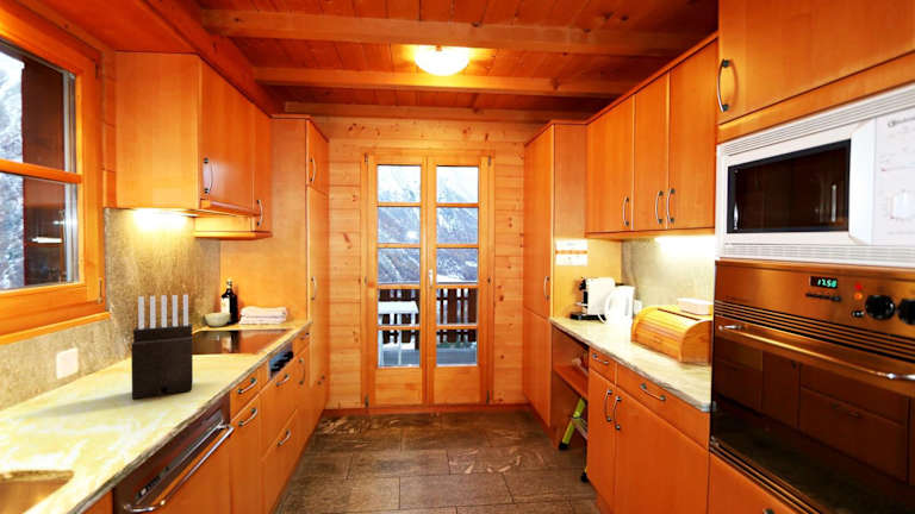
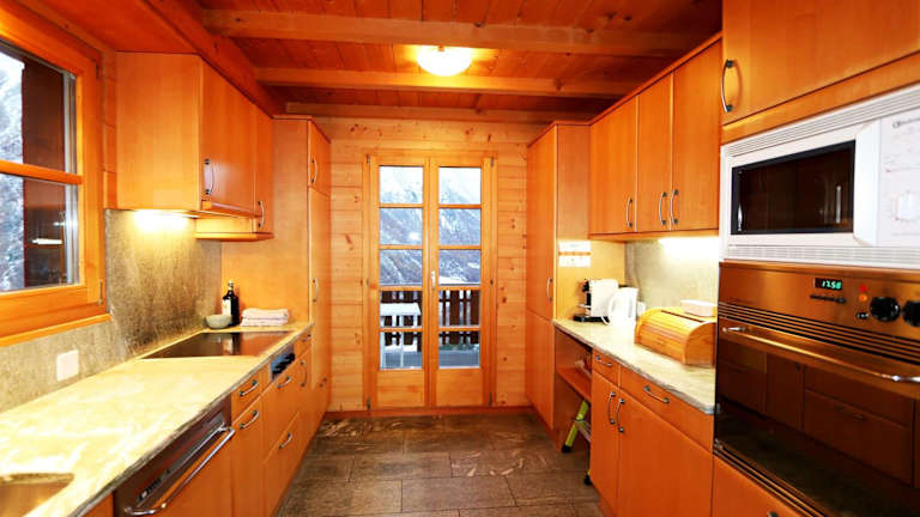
- knife block (163, 344)
